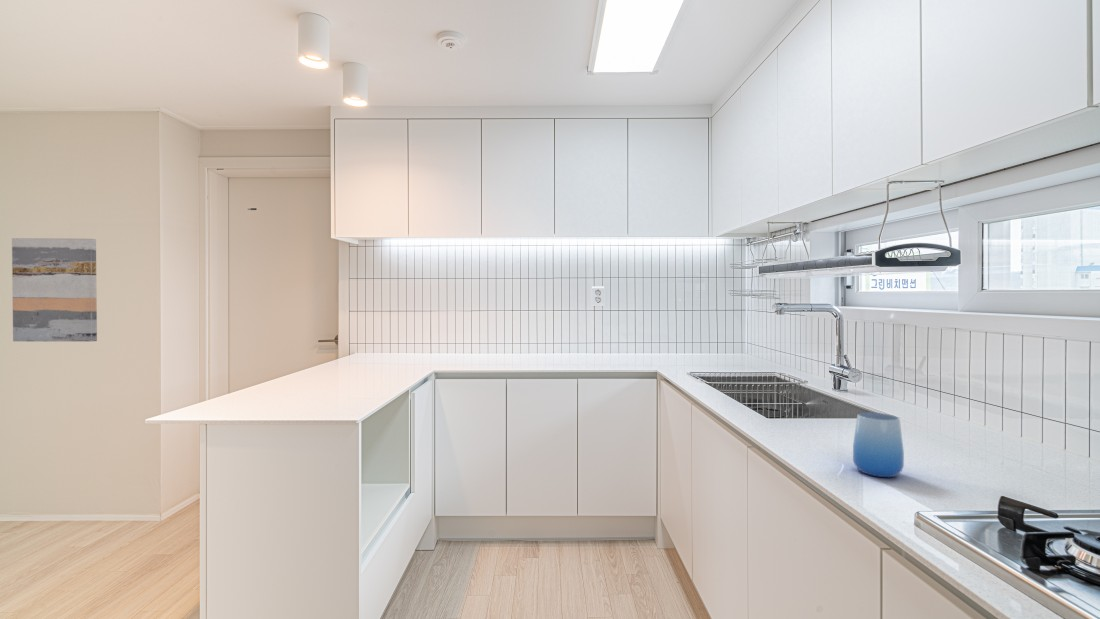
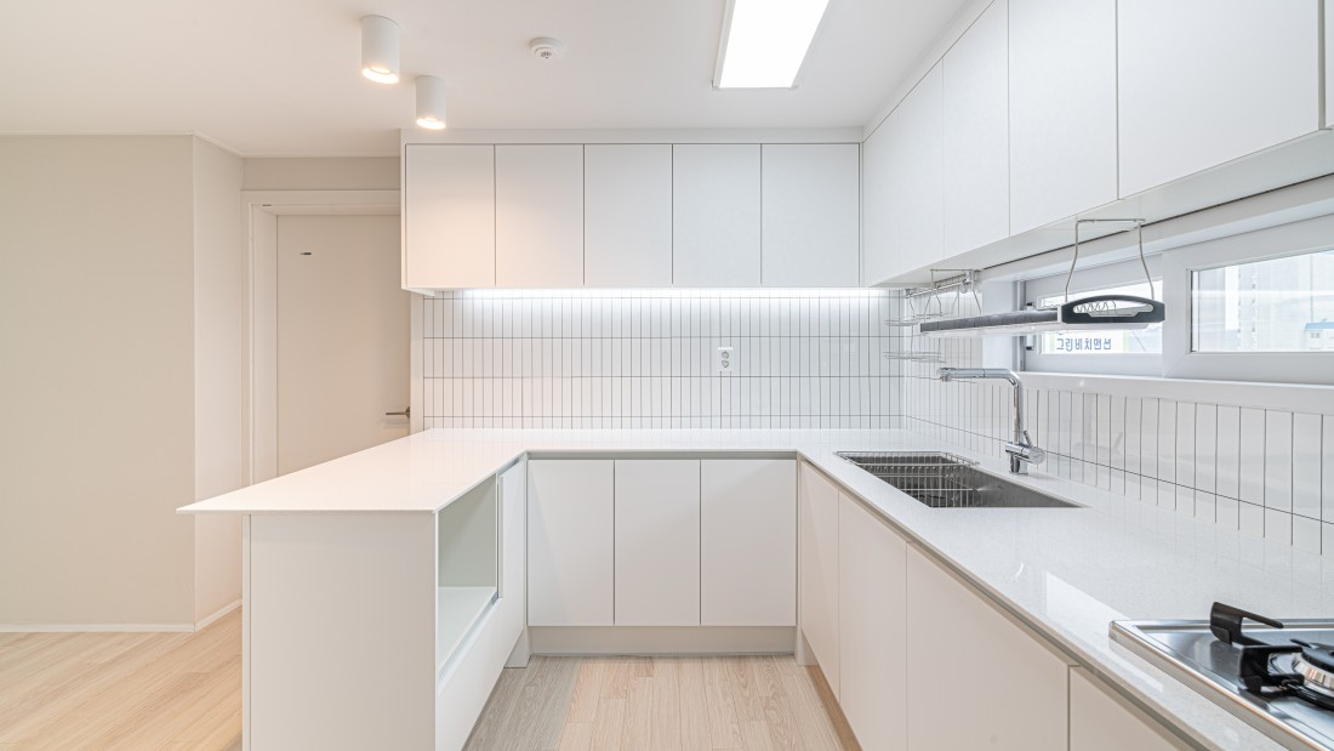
- wall art (54, 290)
- cup (877, 444)
